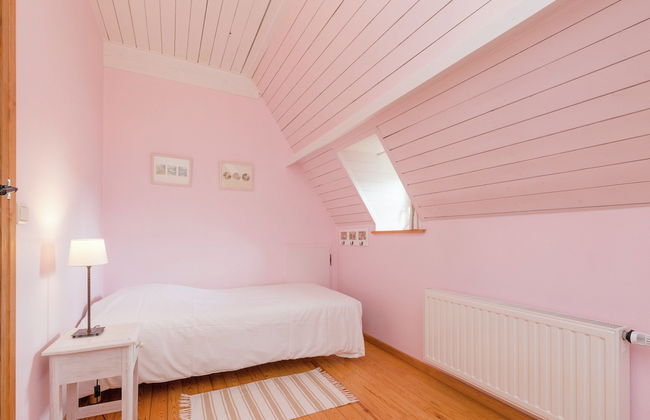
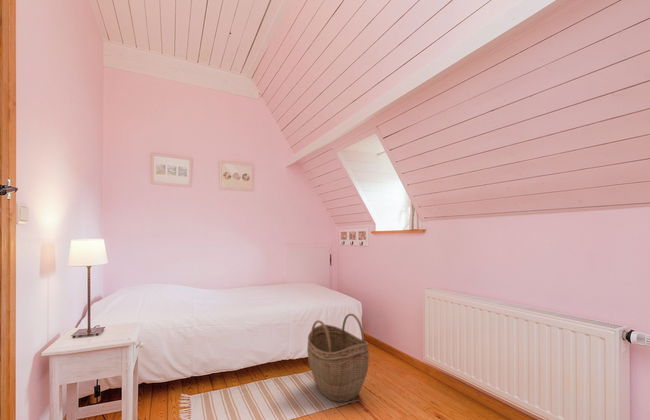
+ woven basket (337, 353)
